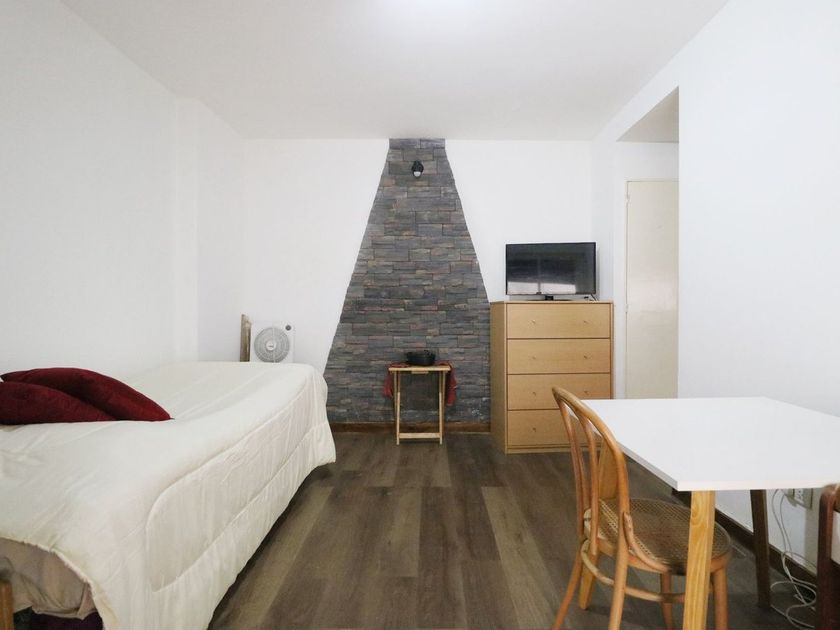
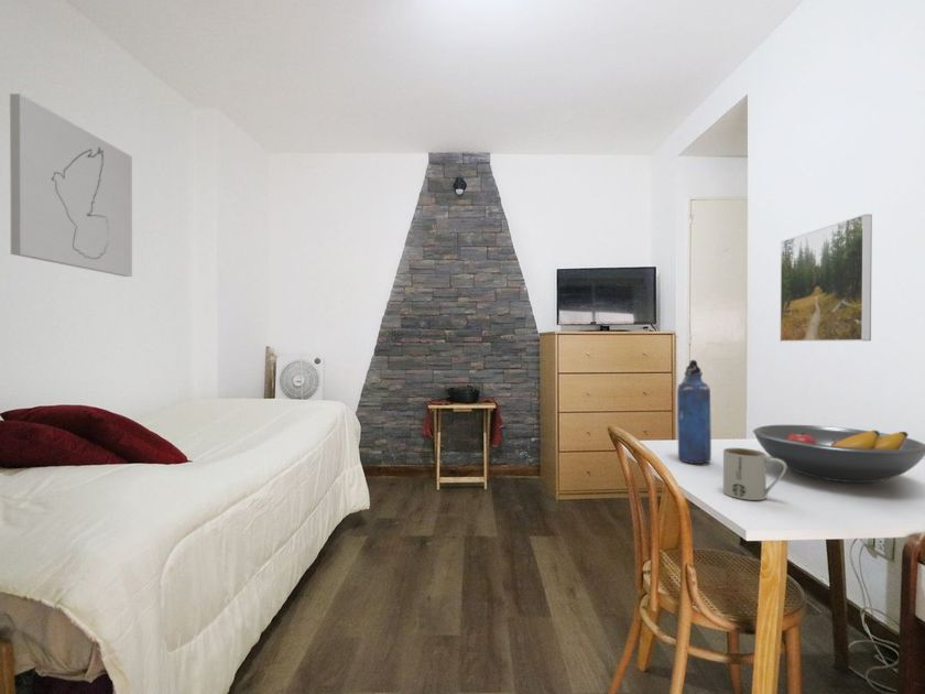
+ wall art (79, 198)
+ fruit bowl (833, 449)
+ water bottle (693, 410)
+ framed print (820, 285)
+ mug (753, 474)
